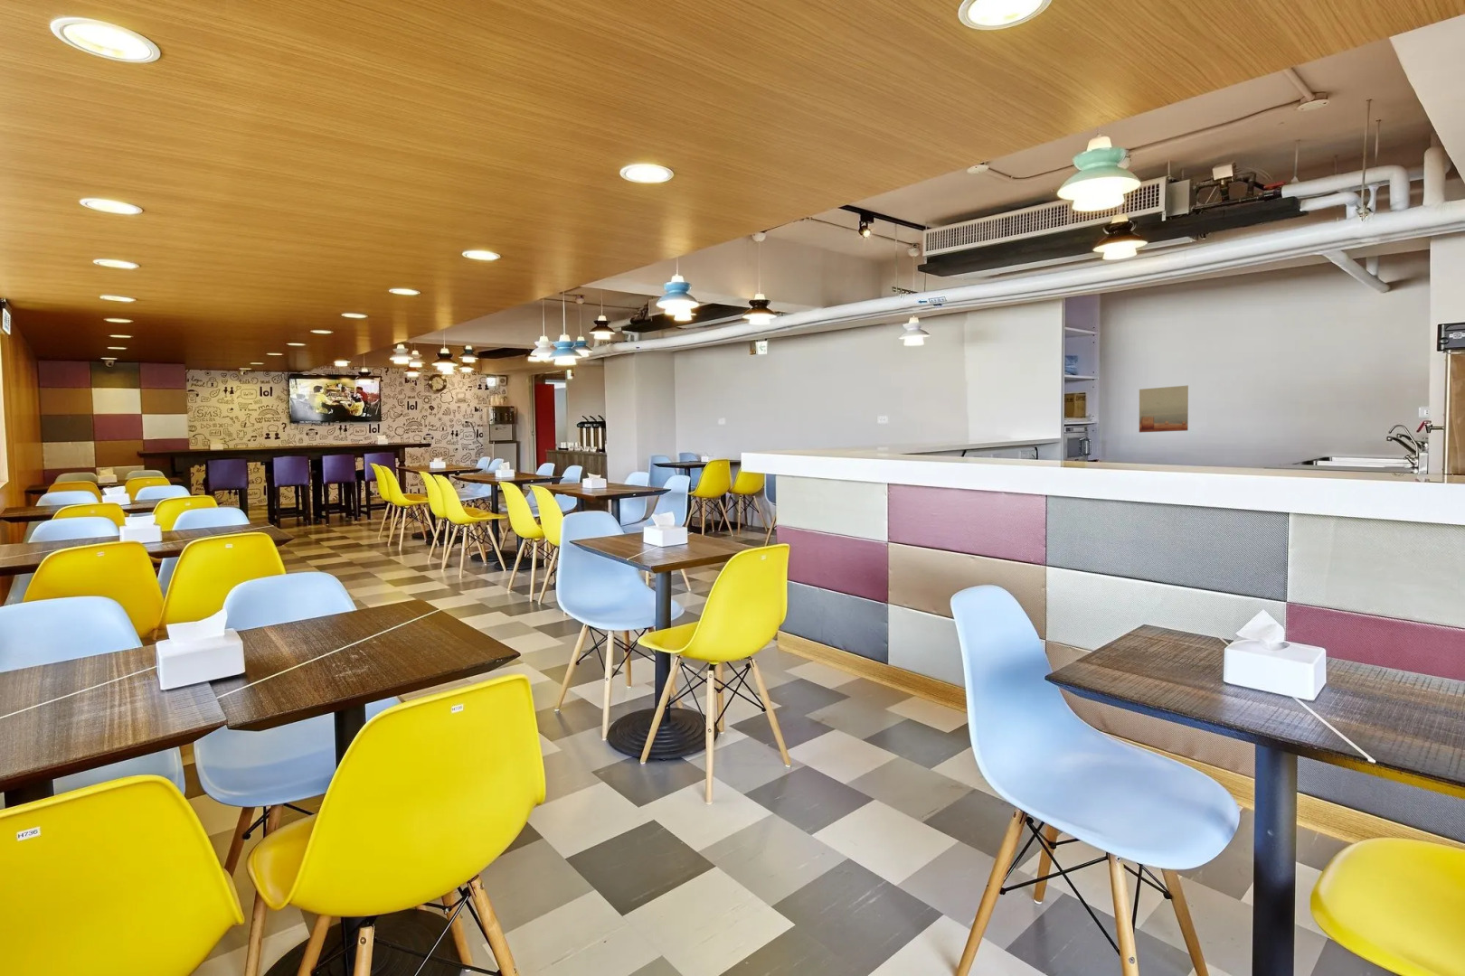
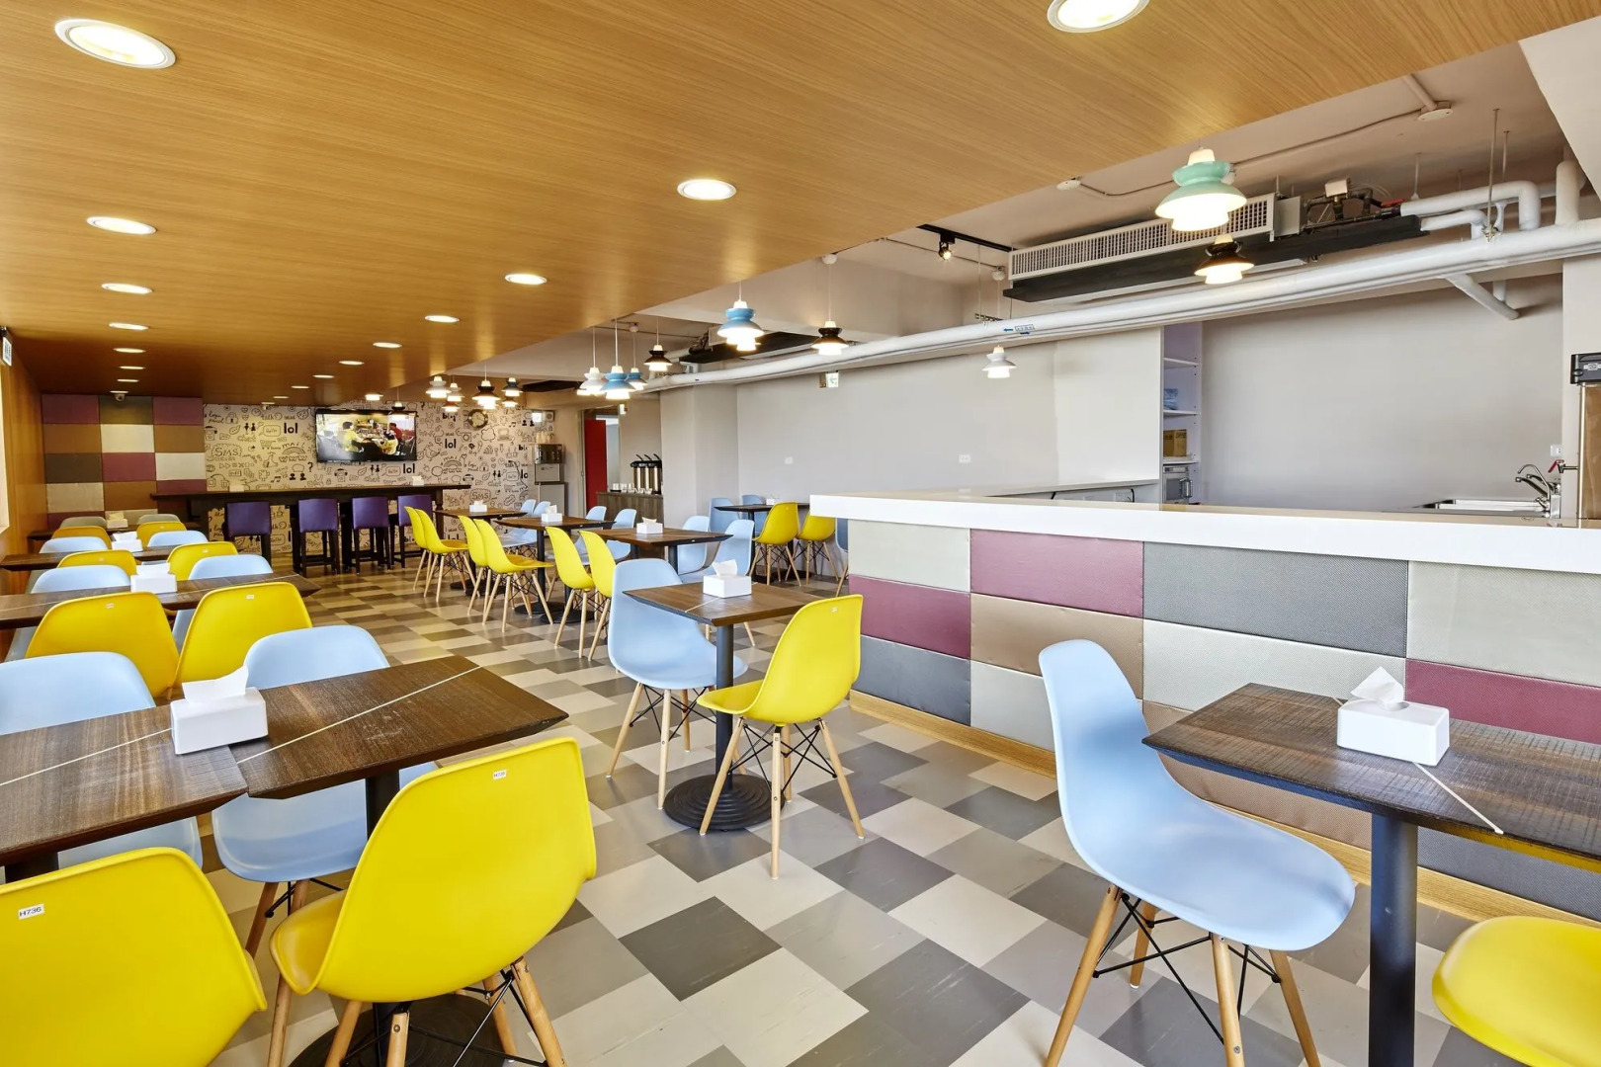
- wall art (1163, 410)
